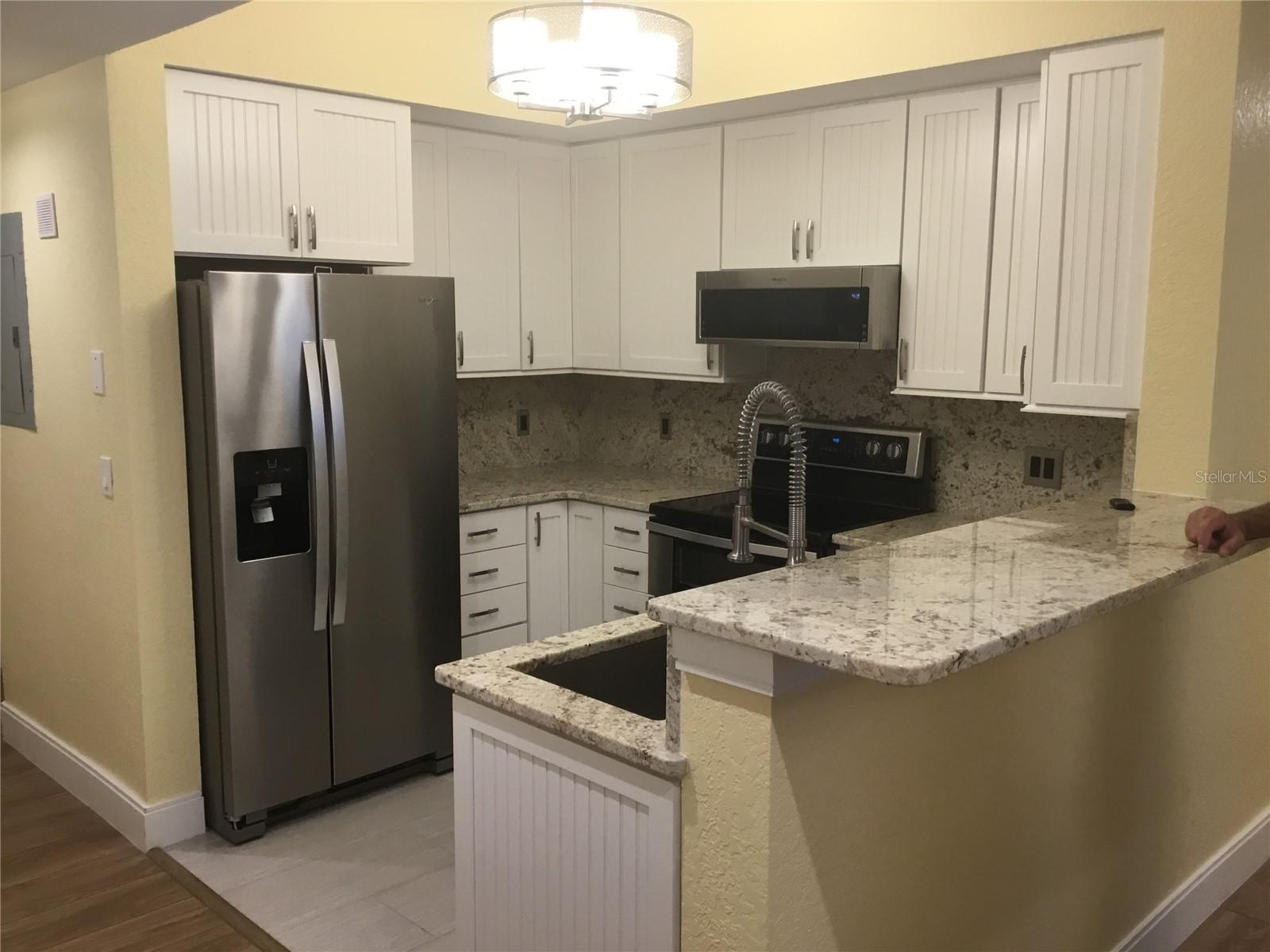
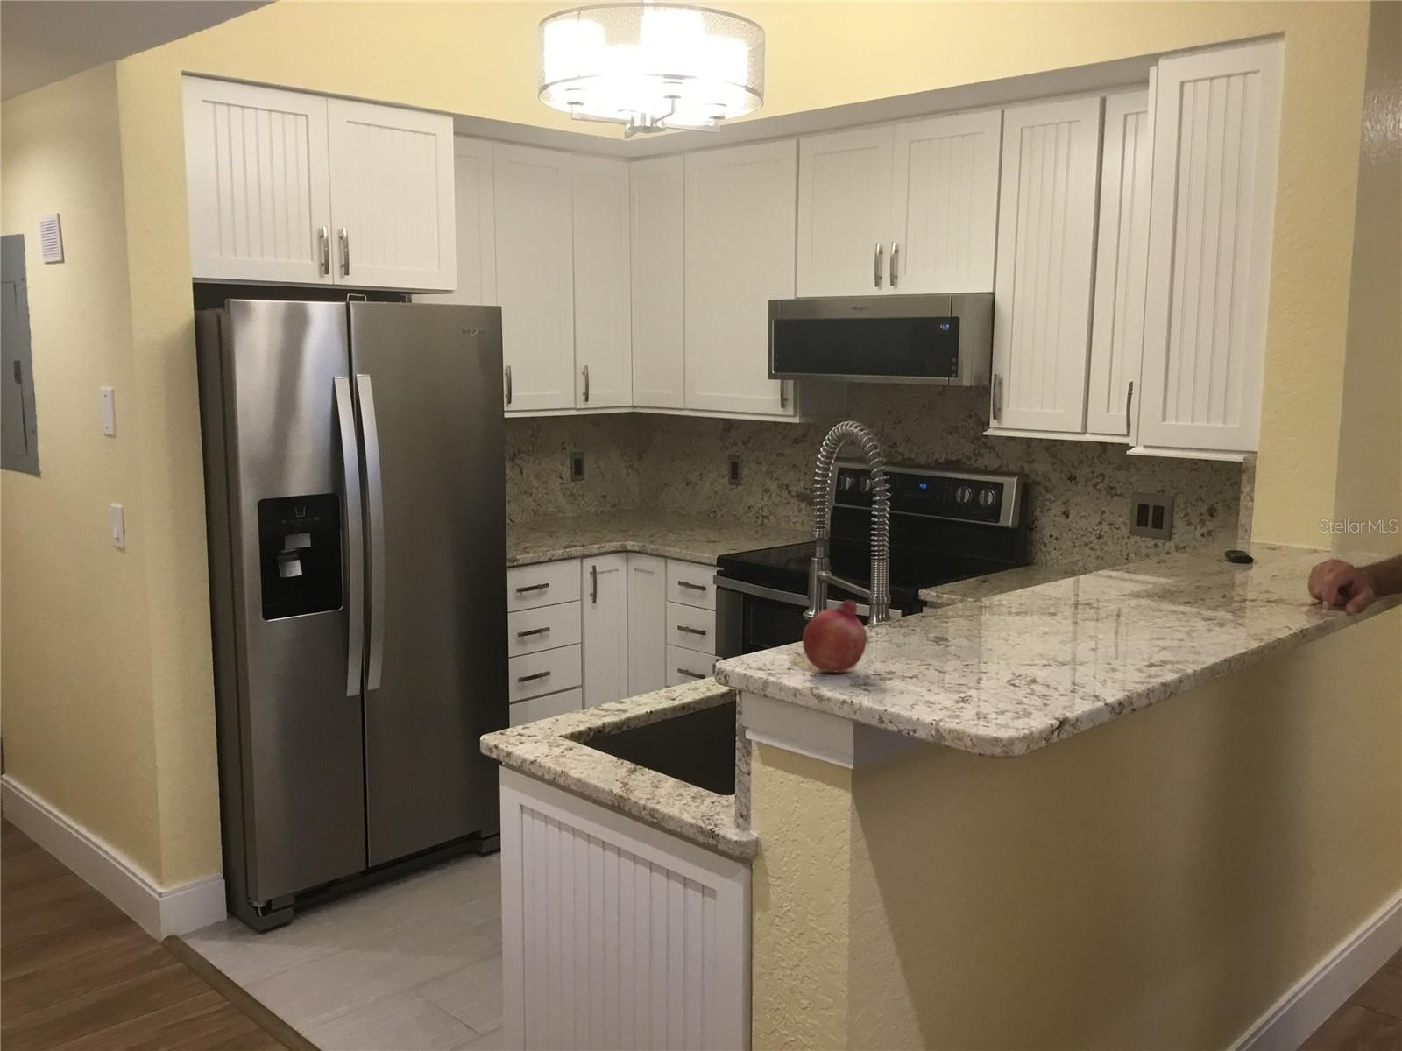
+ fruit (835, 635)
